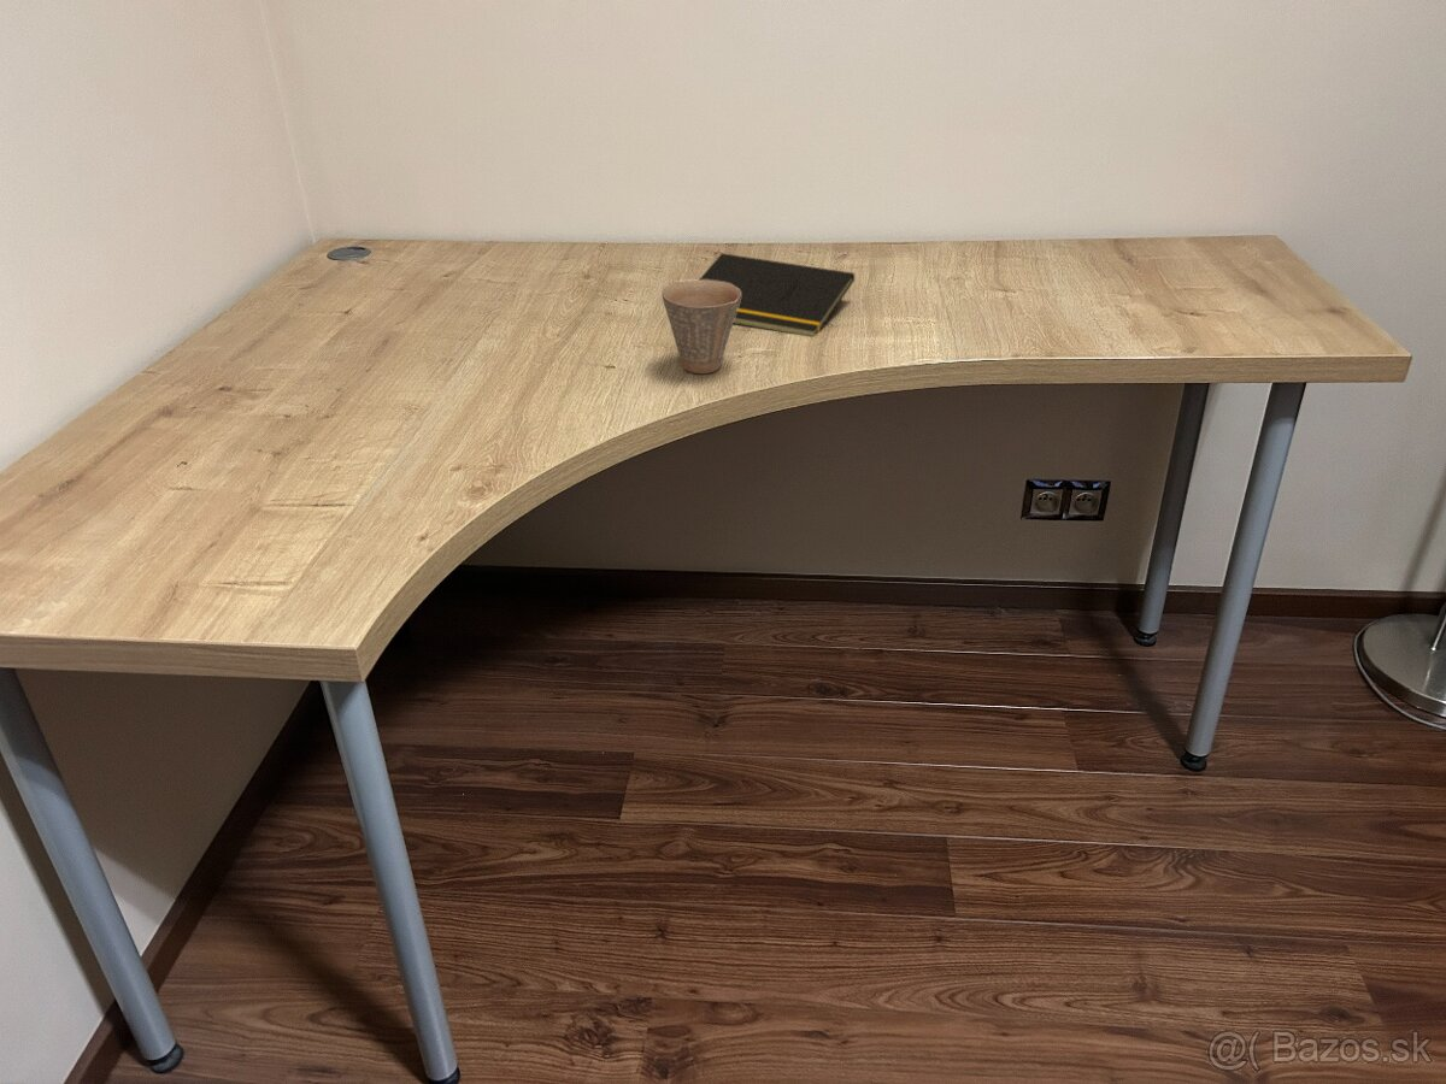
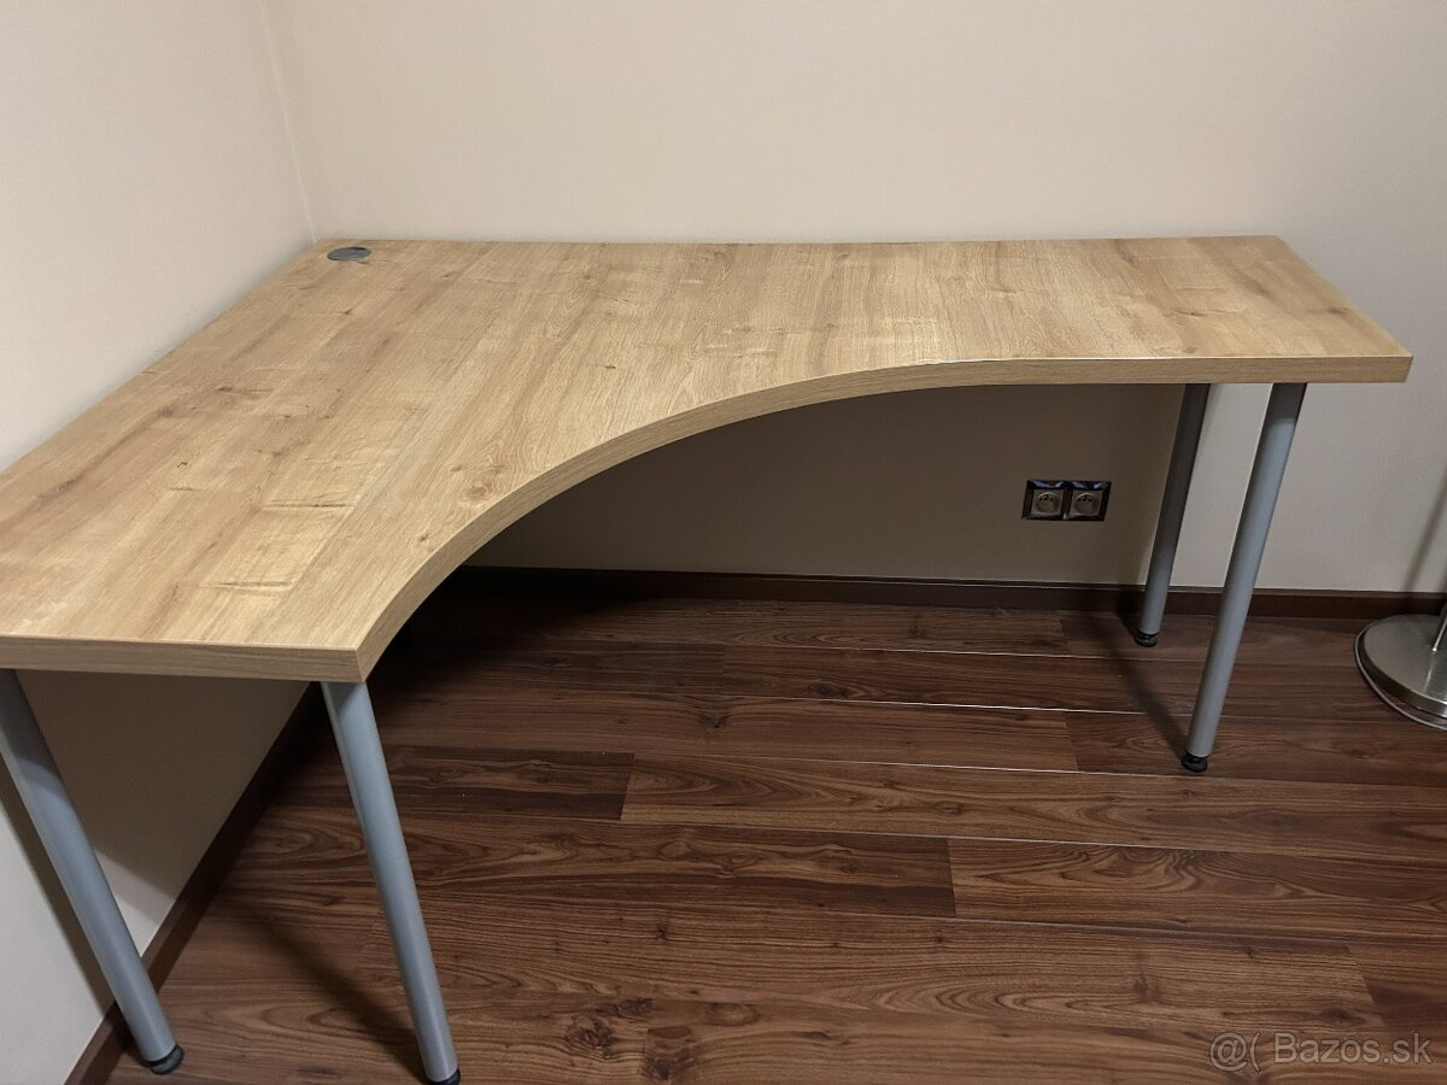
- notepad (765, 293)
- cup (703, 329)
